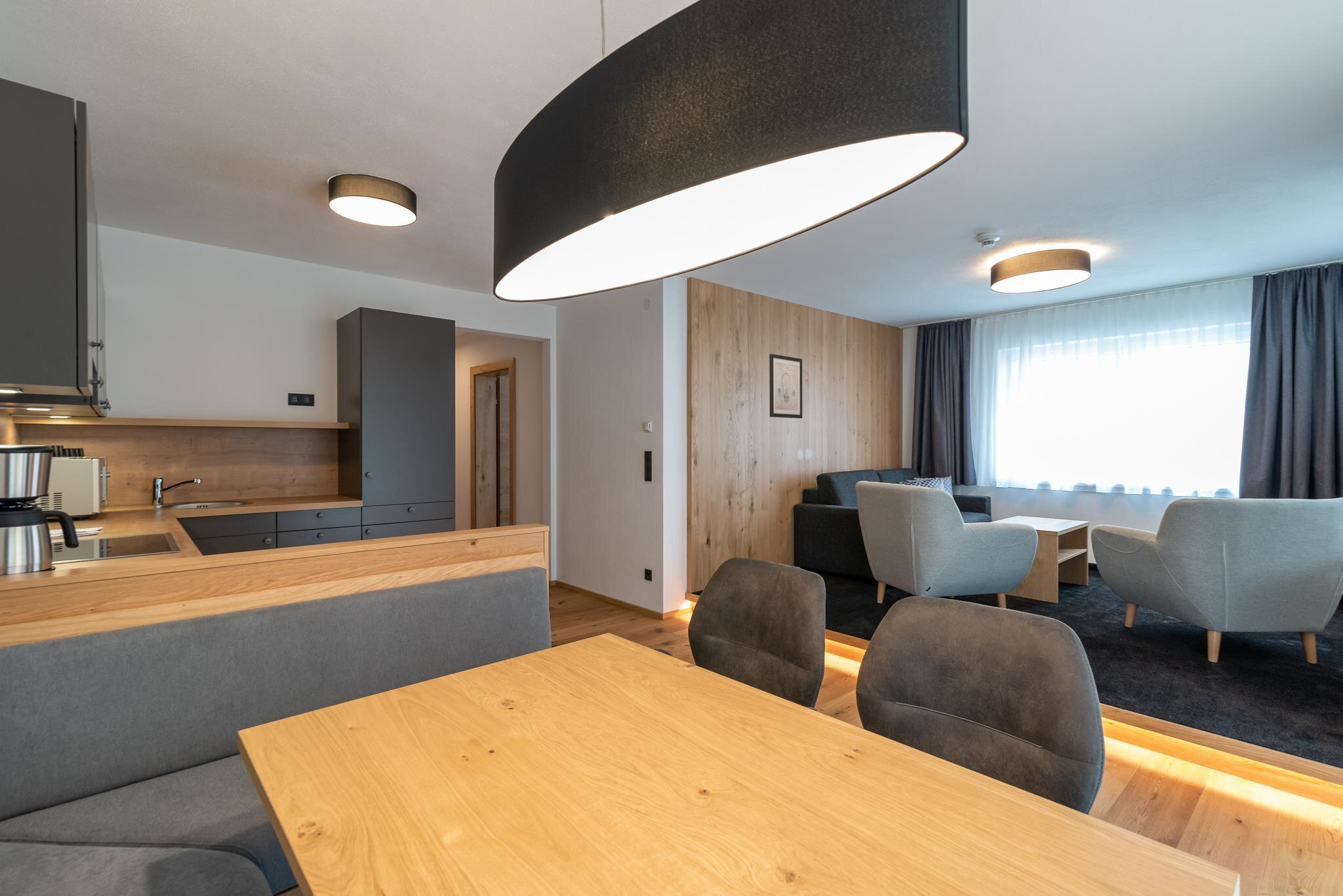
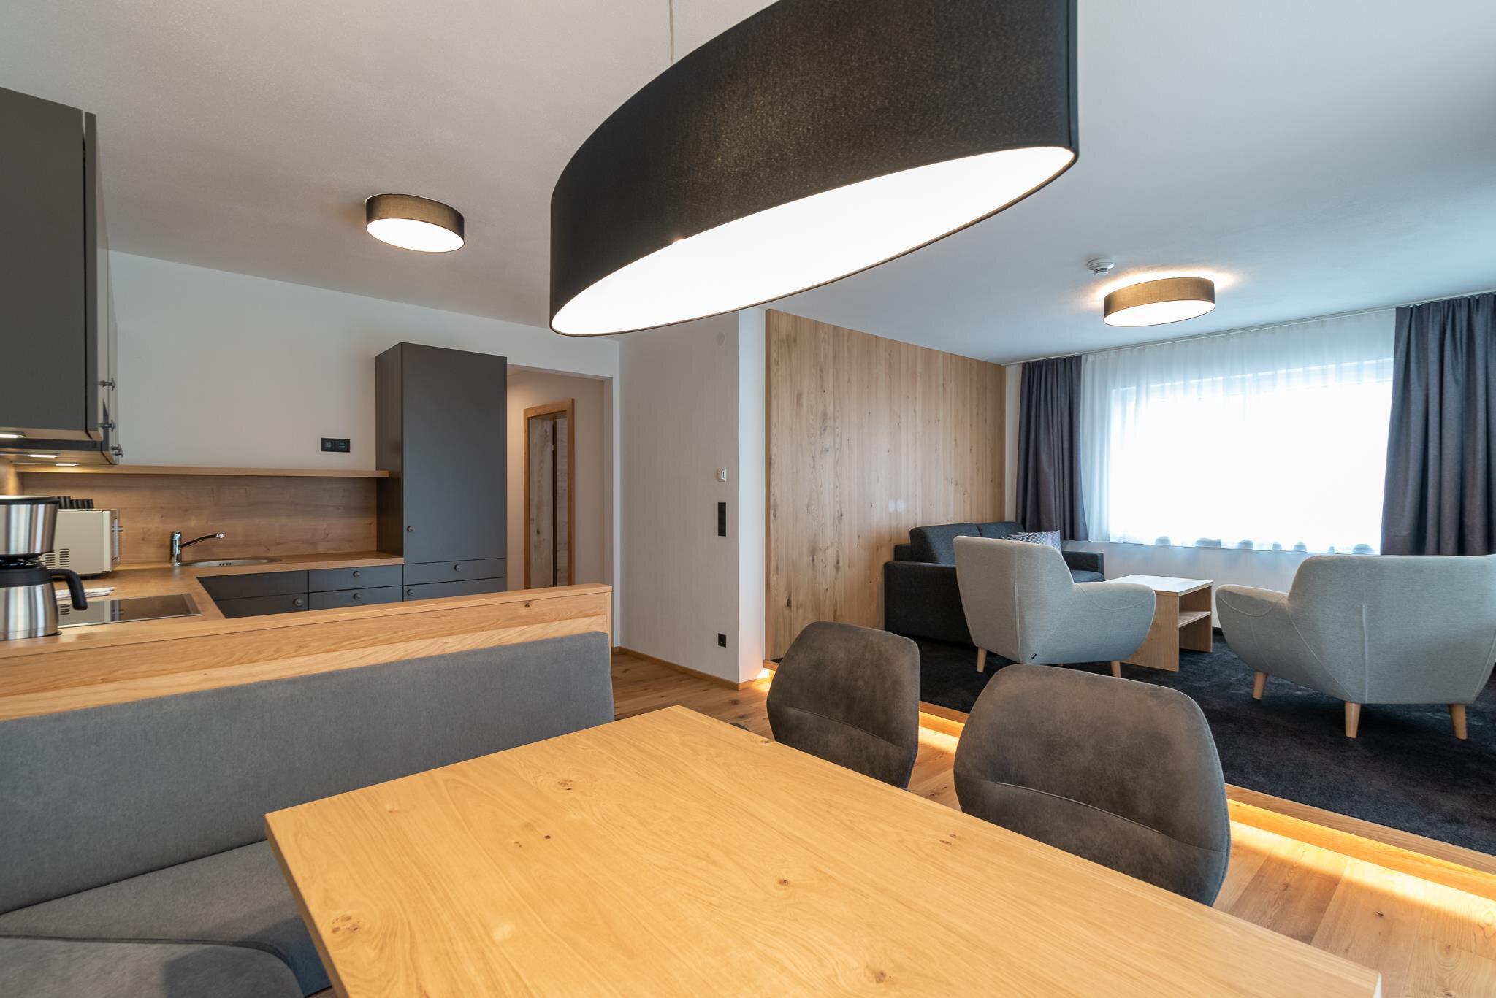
- wall art (786, 387)
